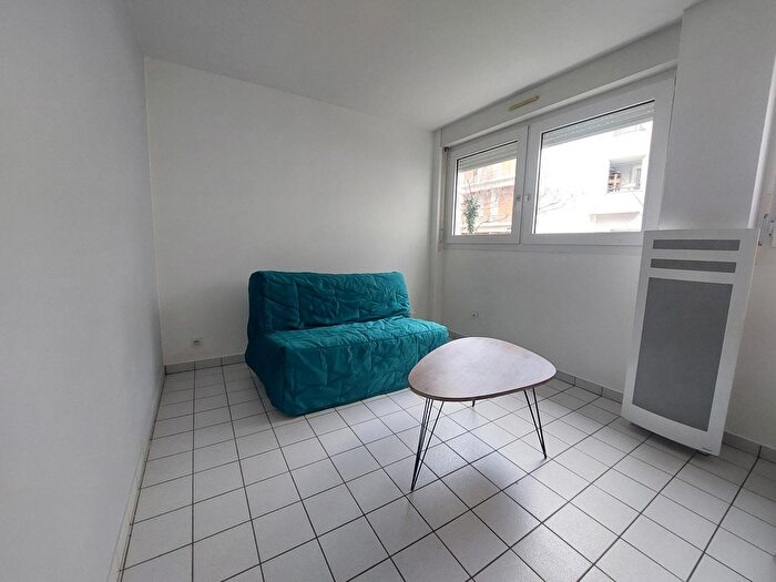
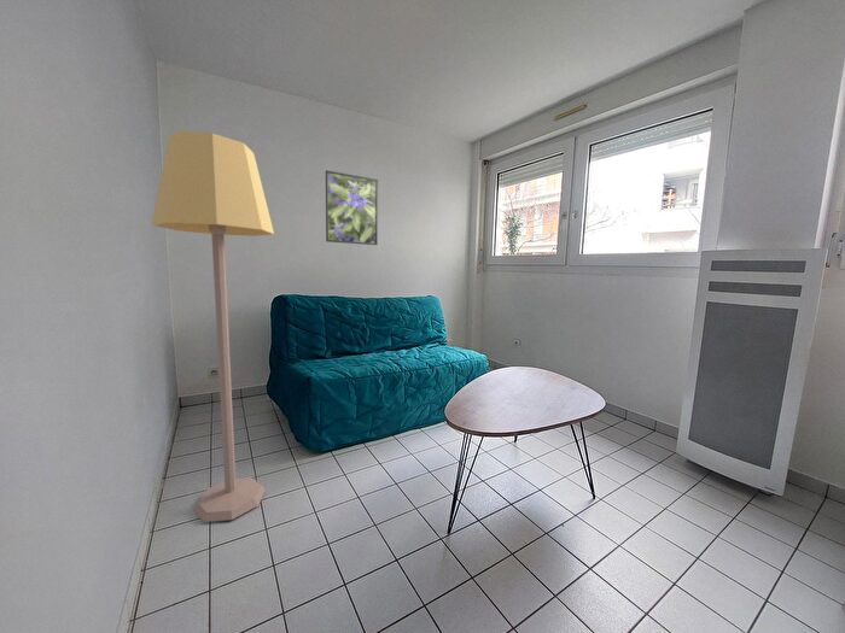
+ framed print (352, 210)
+ lamp (222, 334)
